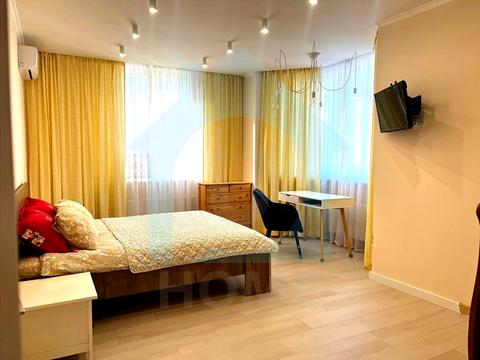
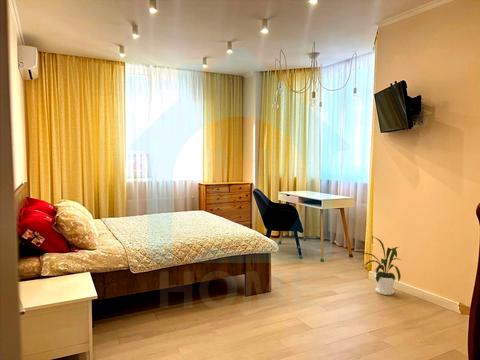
+ house plant (383, 266)
